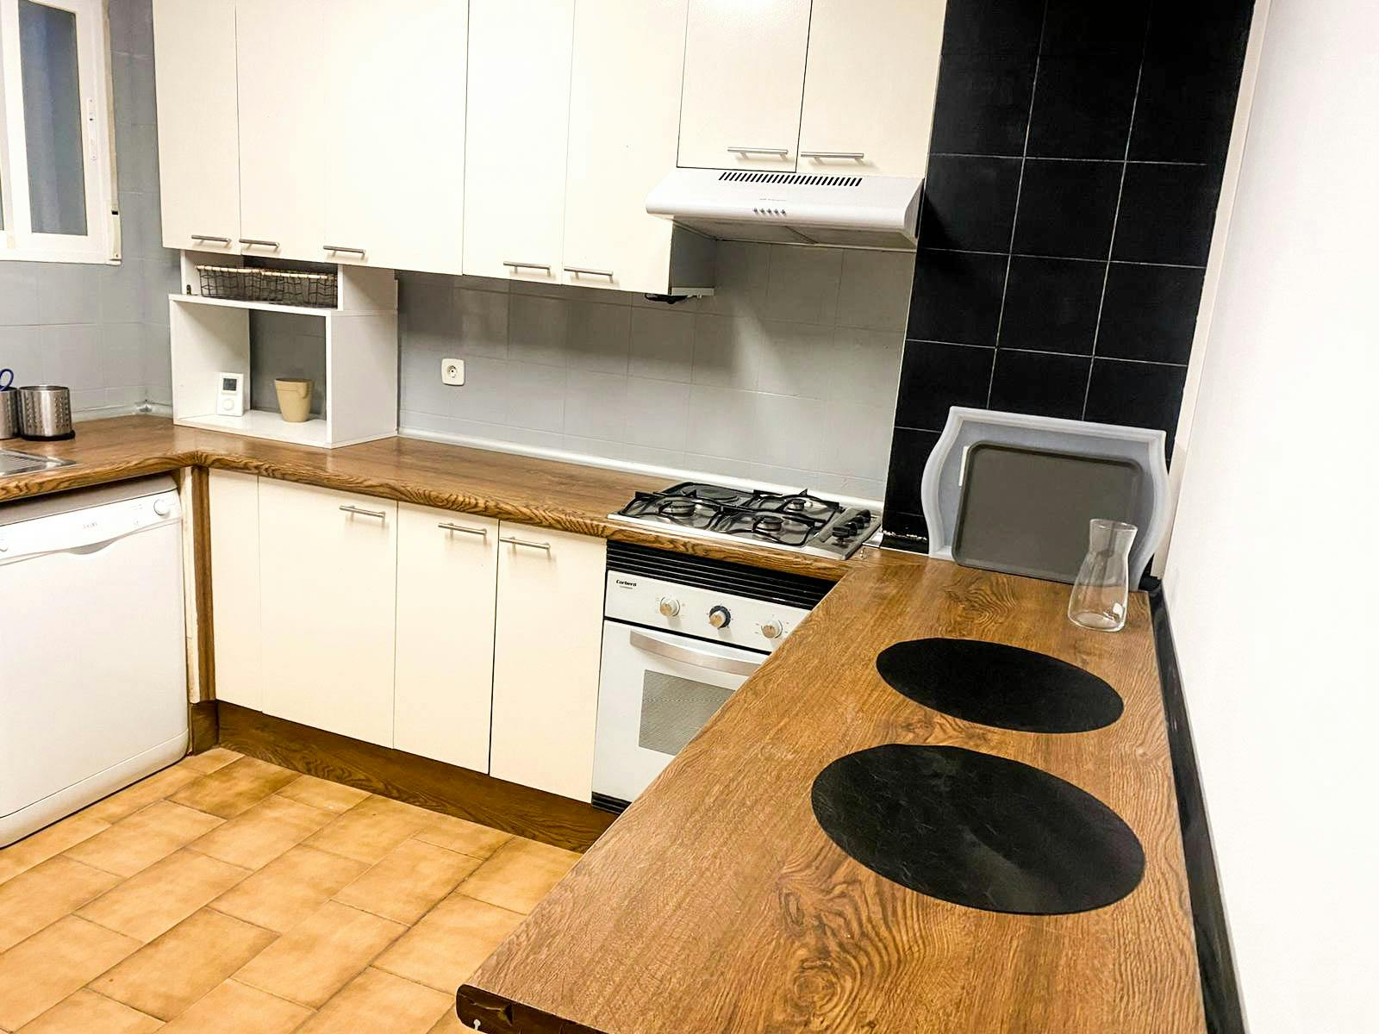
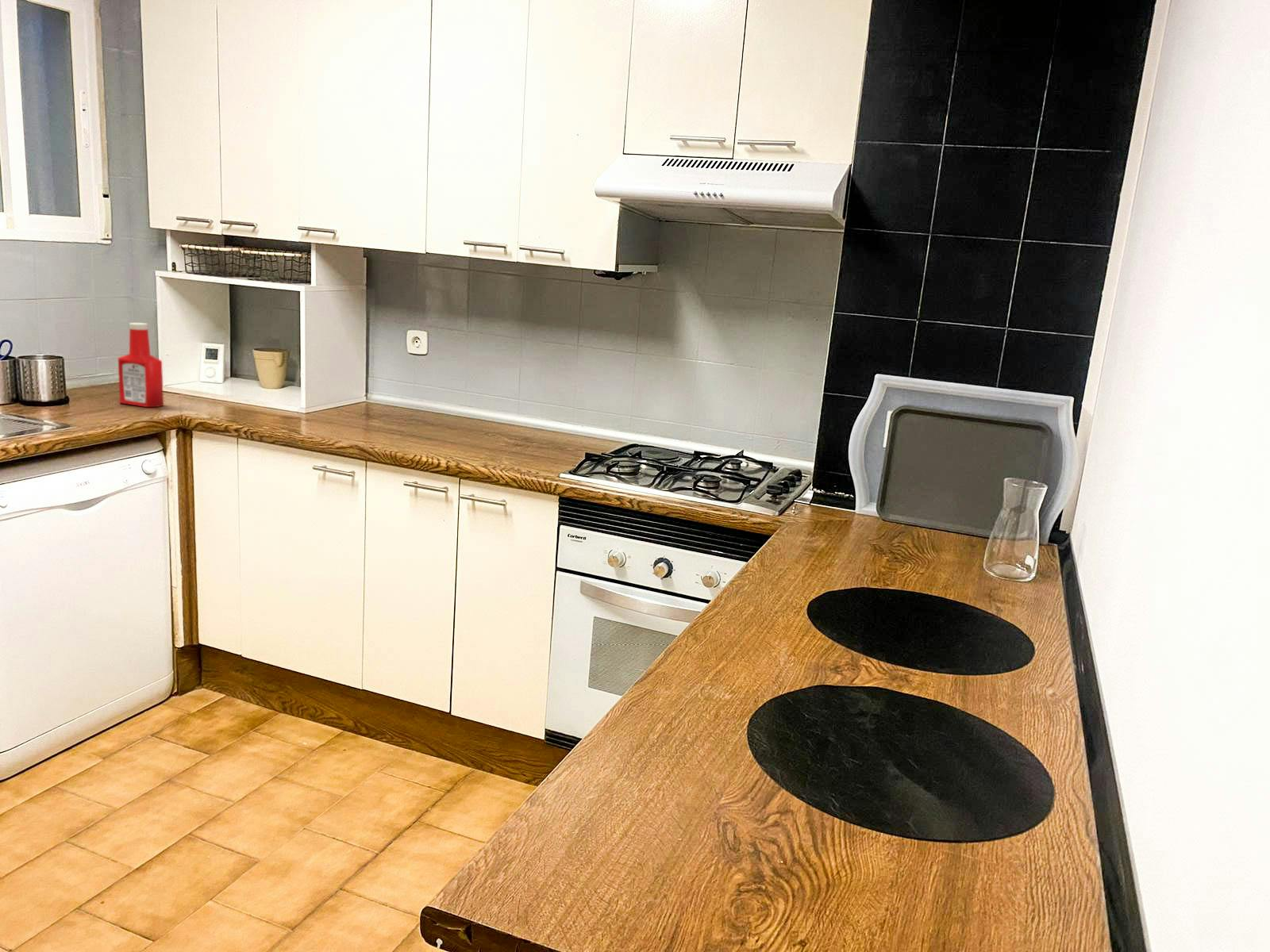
+ soap bottle (140, 363)
